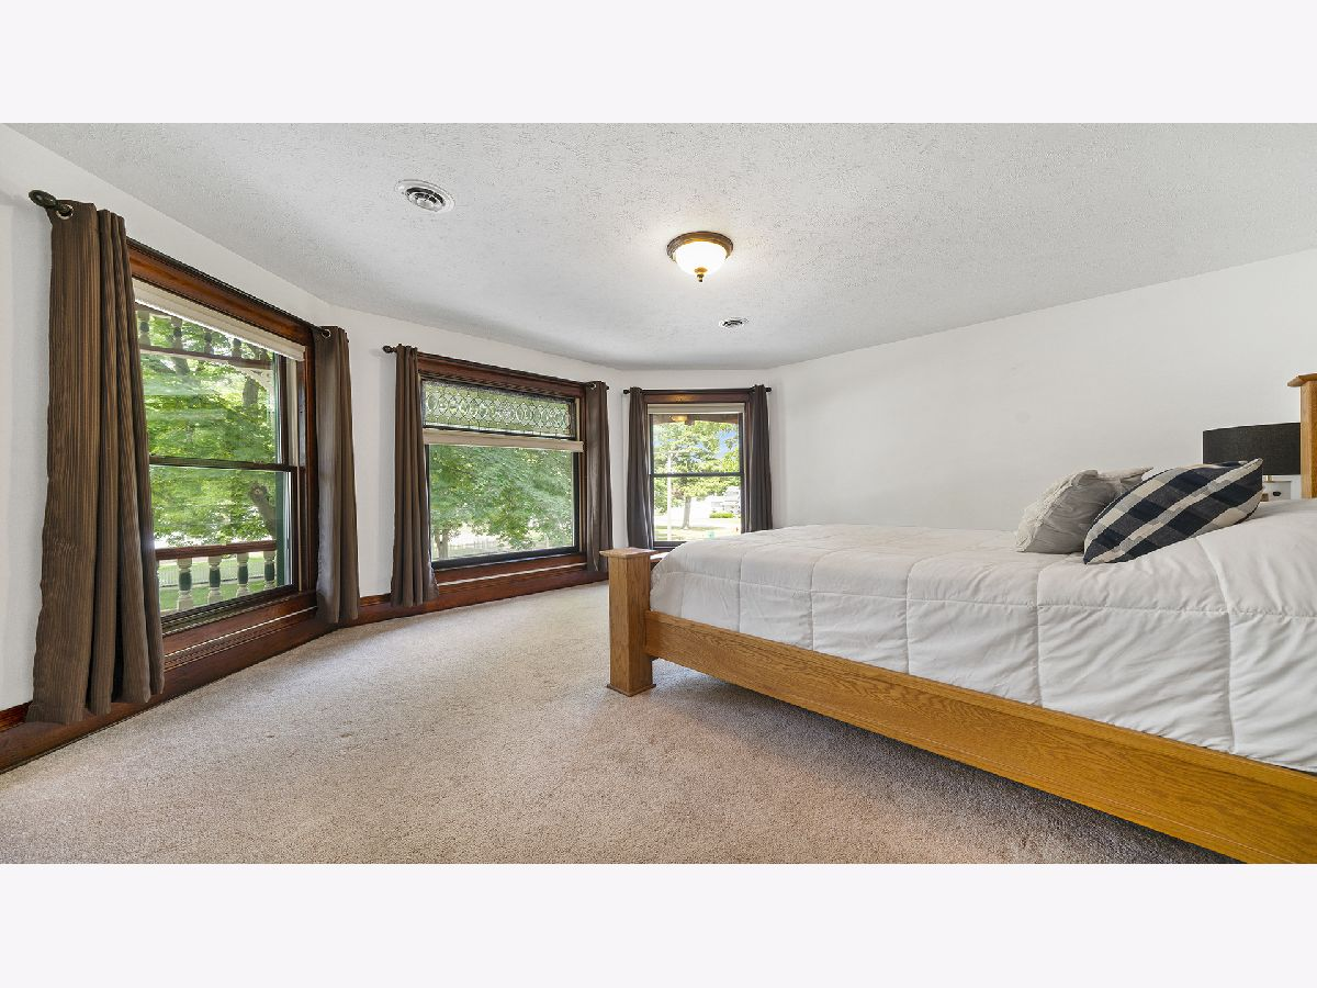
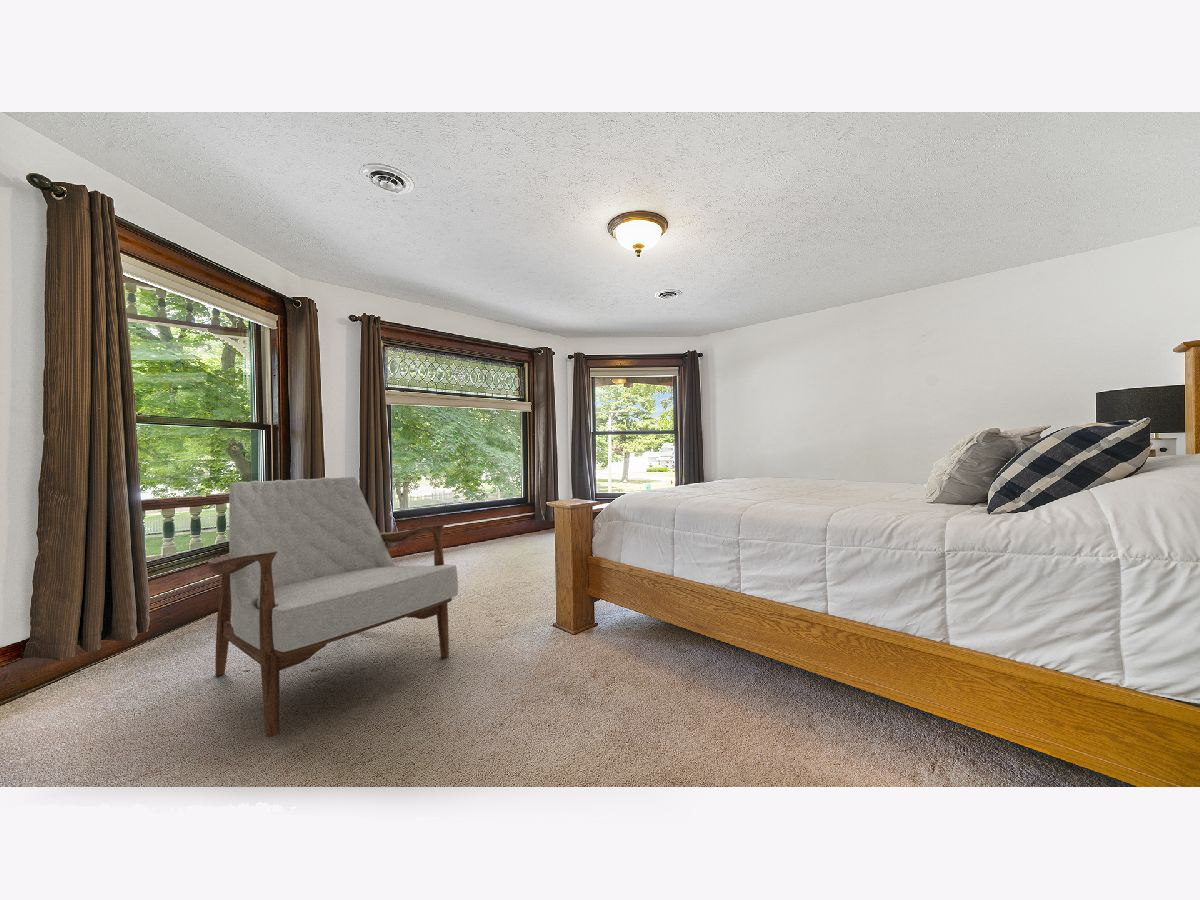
+ armchair (332, 574)
